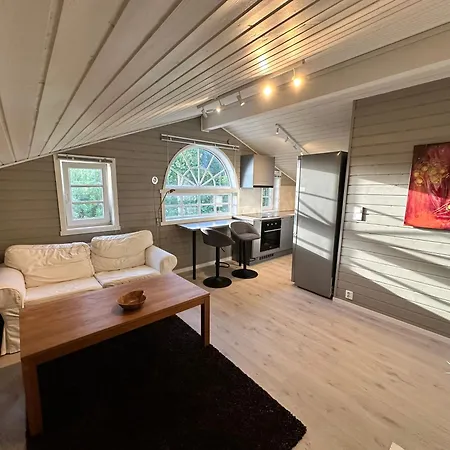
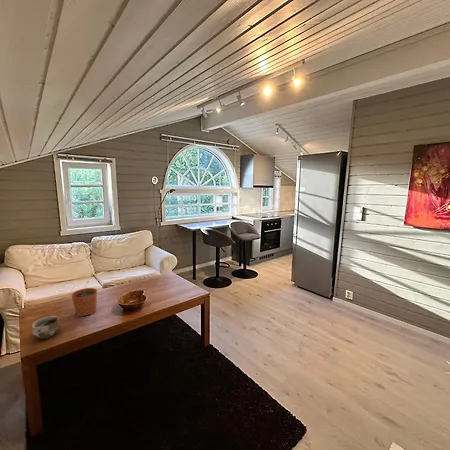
+ plant pot (85, 297)
+ ceramic bowl (46, 328)
